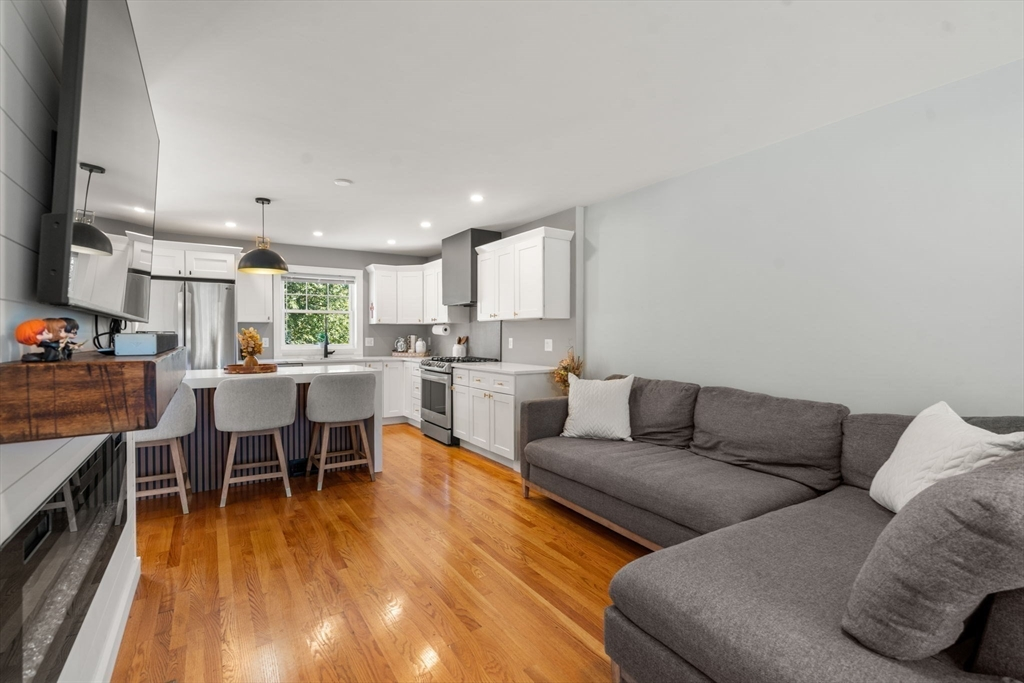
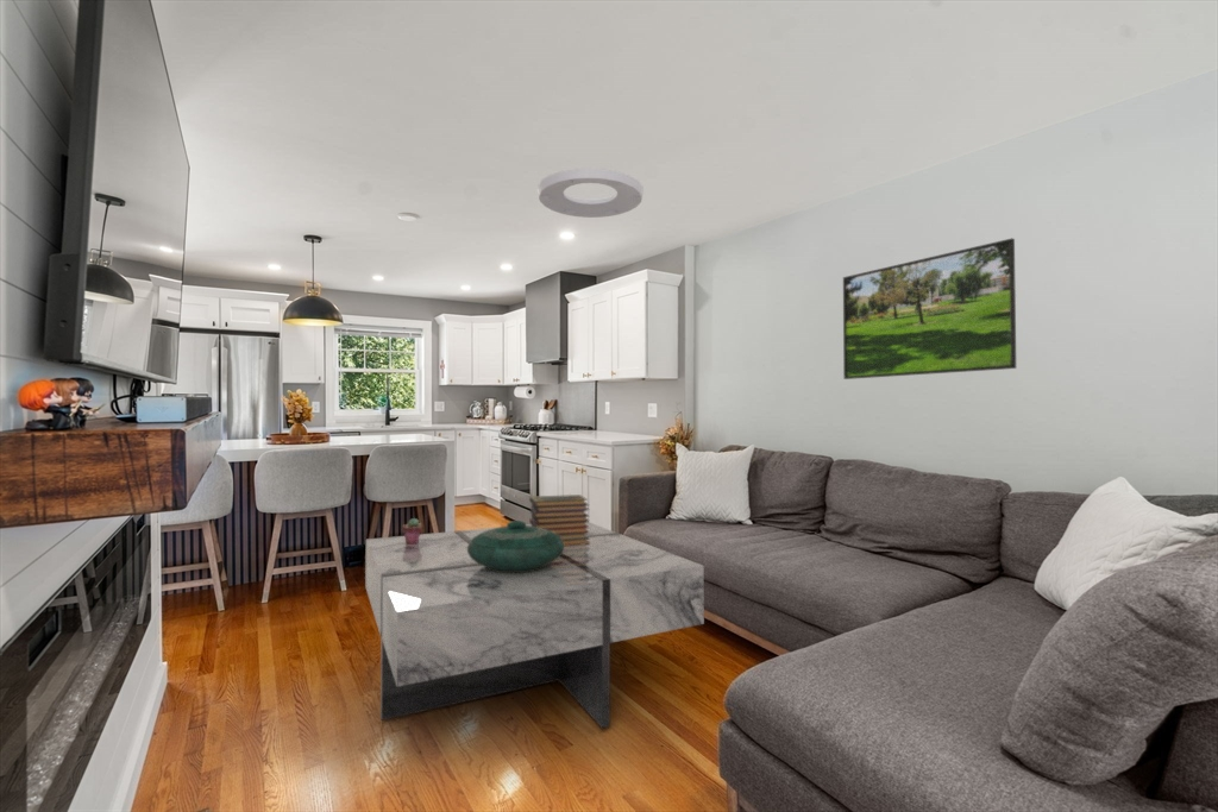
+ decorative bowl (516, 542)
+ coffee table (517, 611)
+ book stack (558, 520)
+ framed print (918, 316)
+ ceiling light (590, 199)
+ potted succulent (412, 529)
